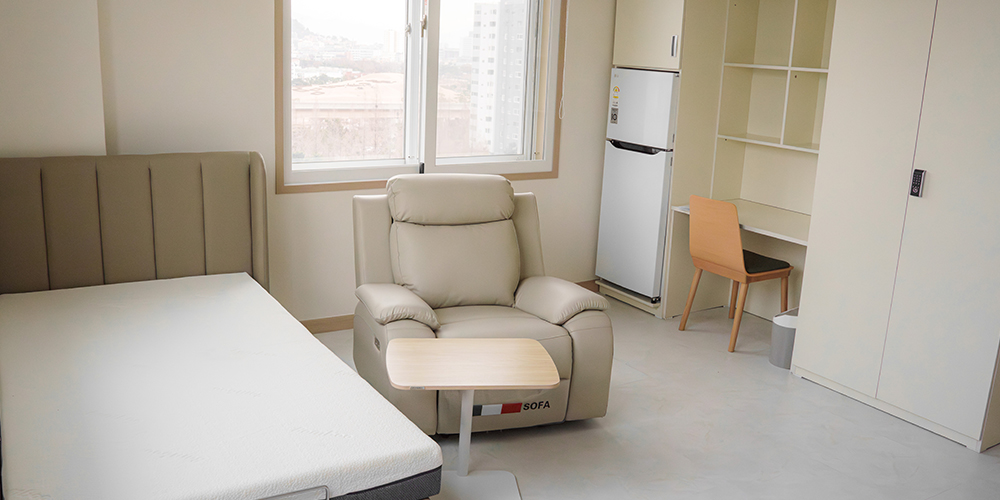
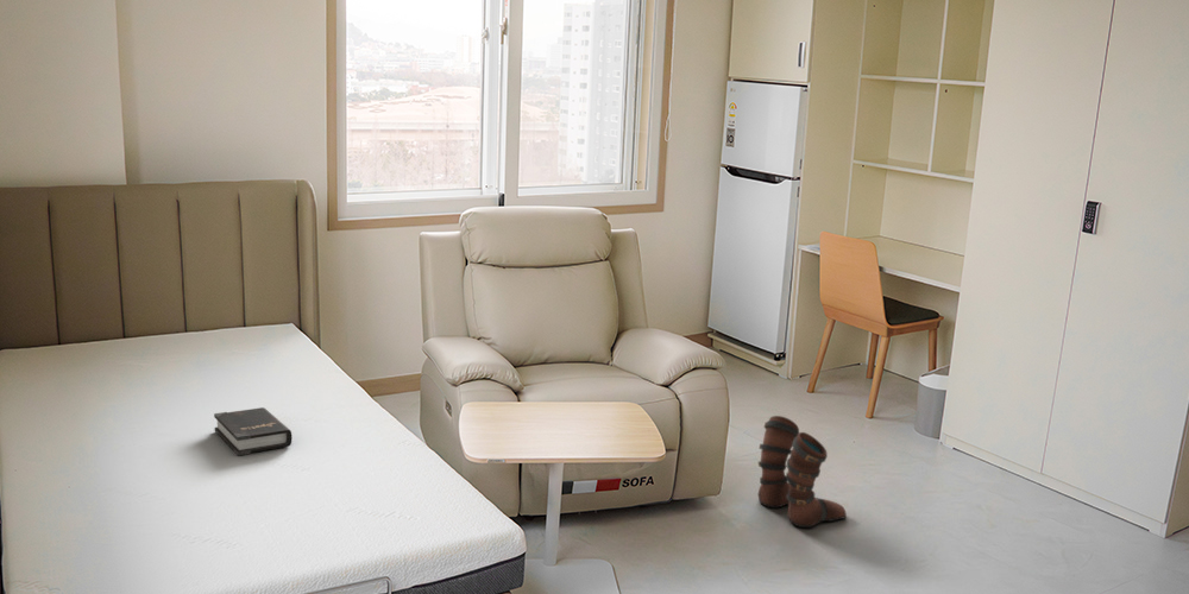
+ hardback book (252, 429)
+ boots (795, 462)
